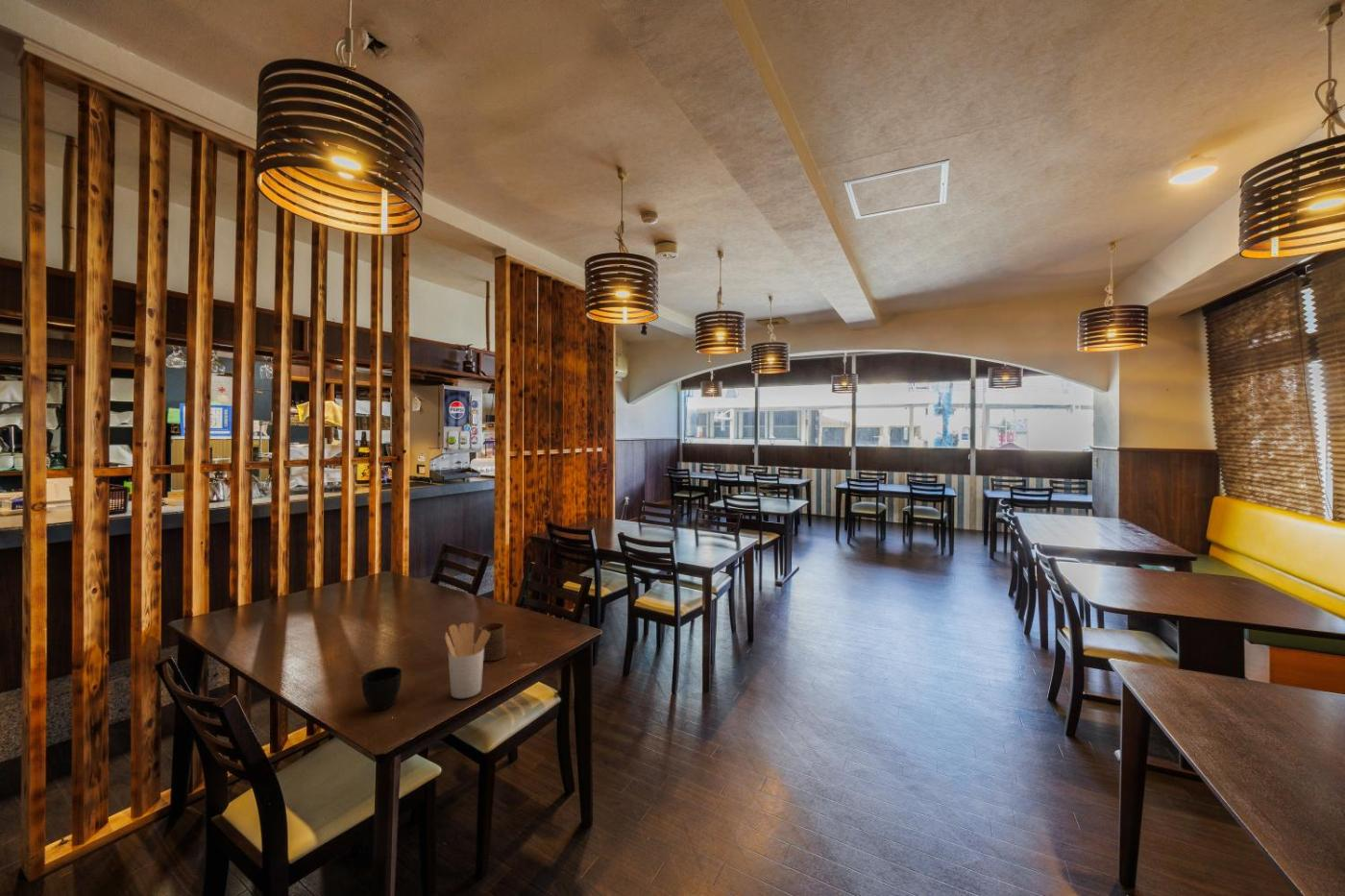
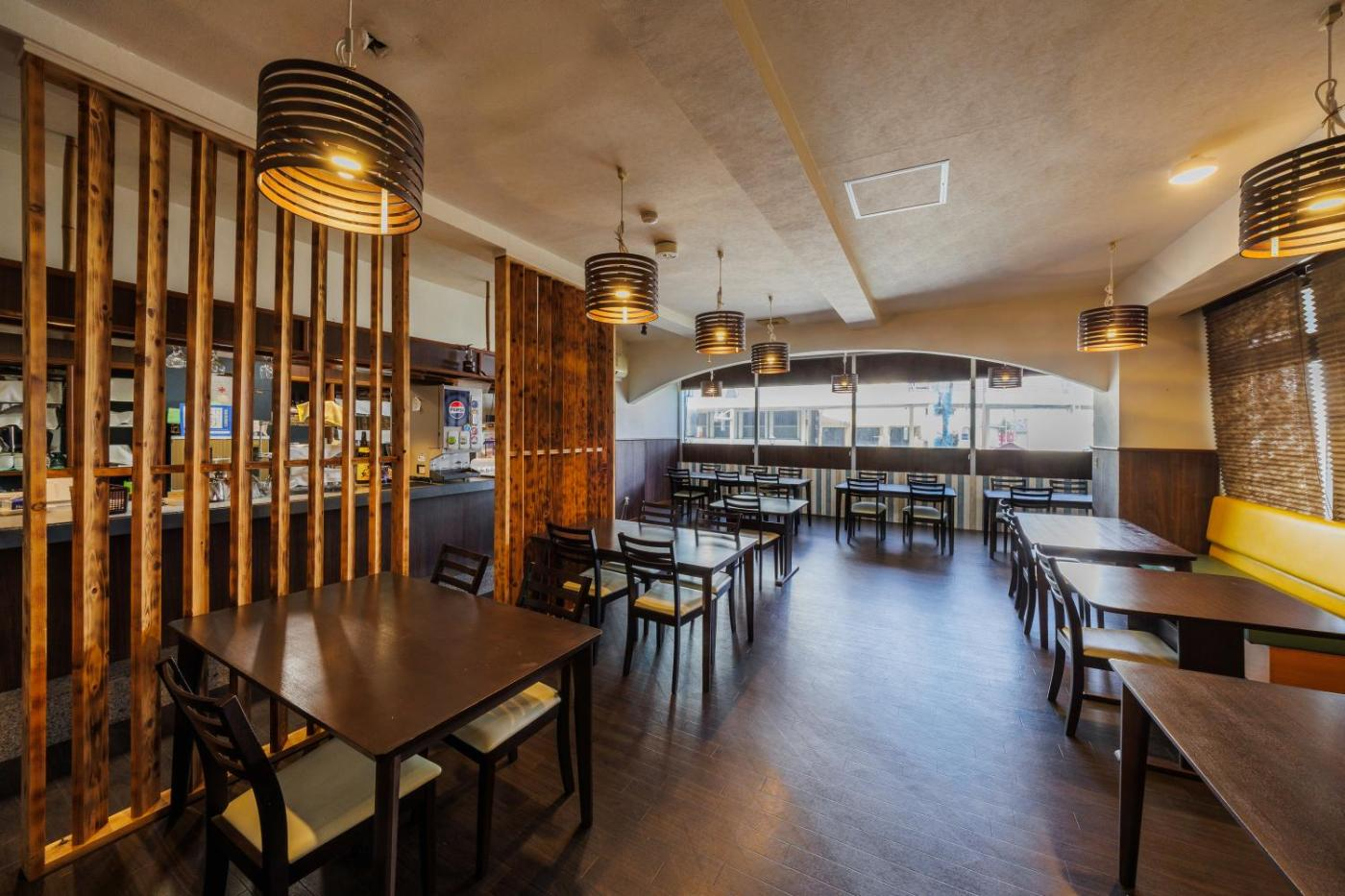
- utensil holder (464, 657)
- cup (381, 689)
- cup (491, 641)
